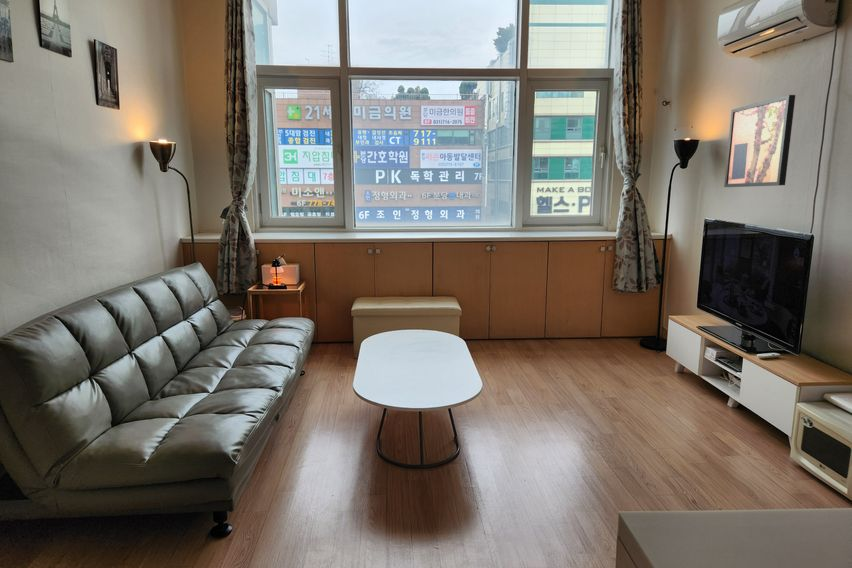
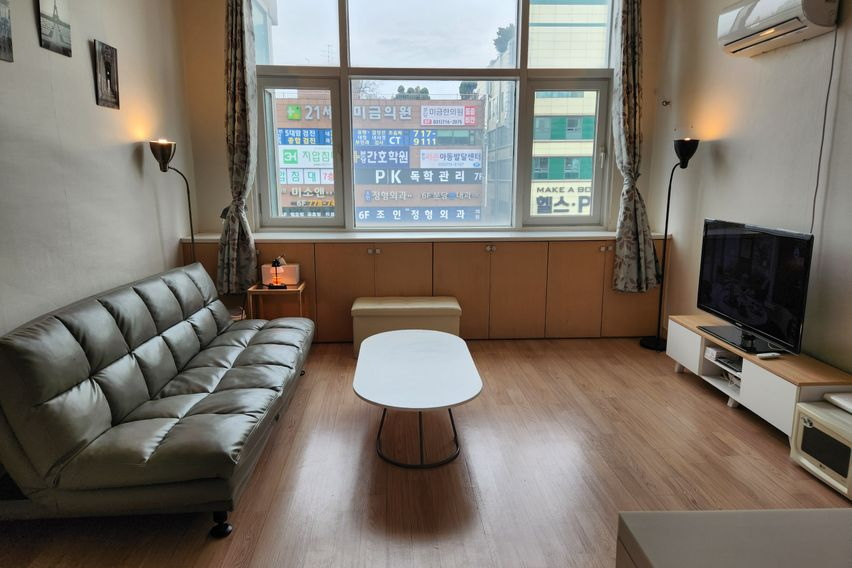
- wall art (756, 145)
